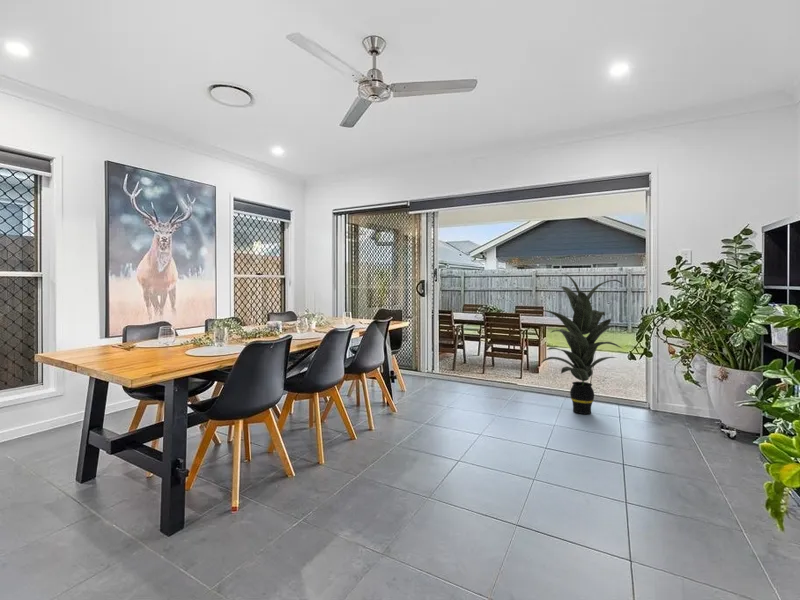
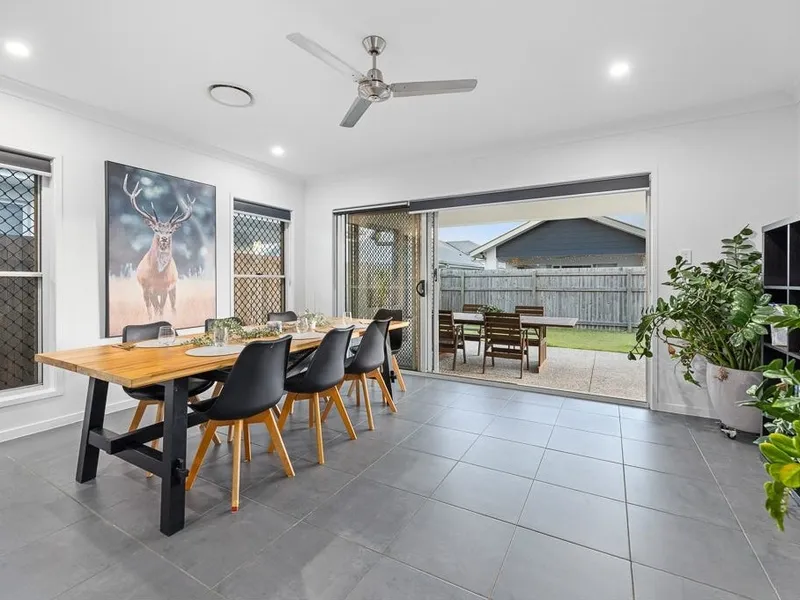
- indoor plant (577, 341)
